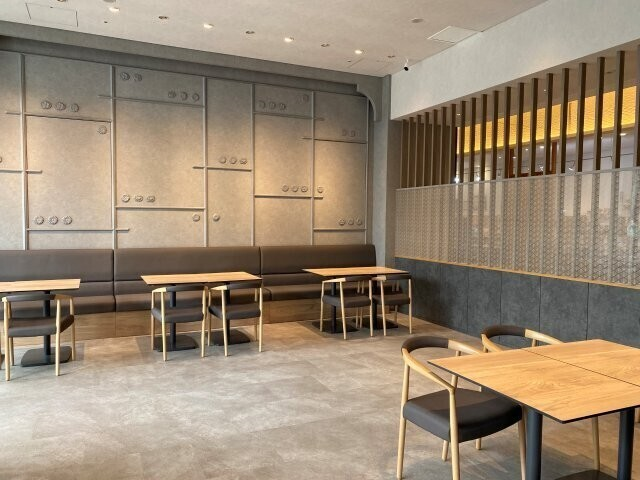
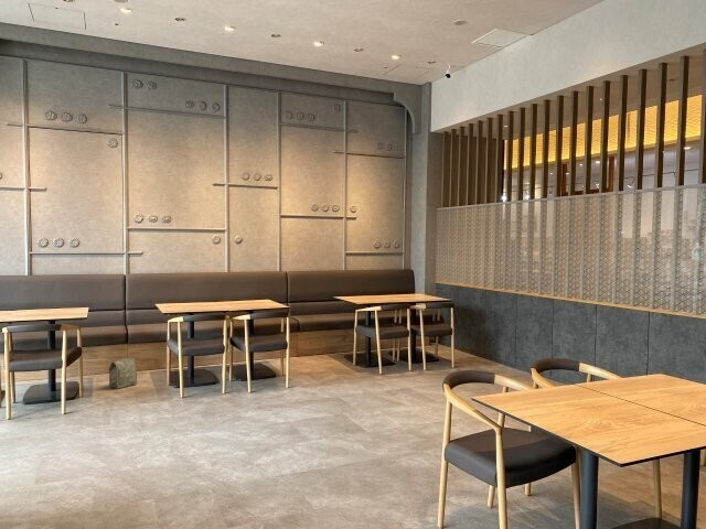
+ bag (122, 371)
